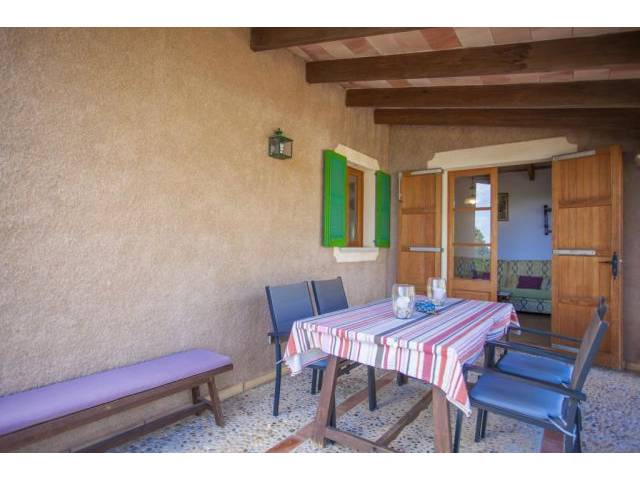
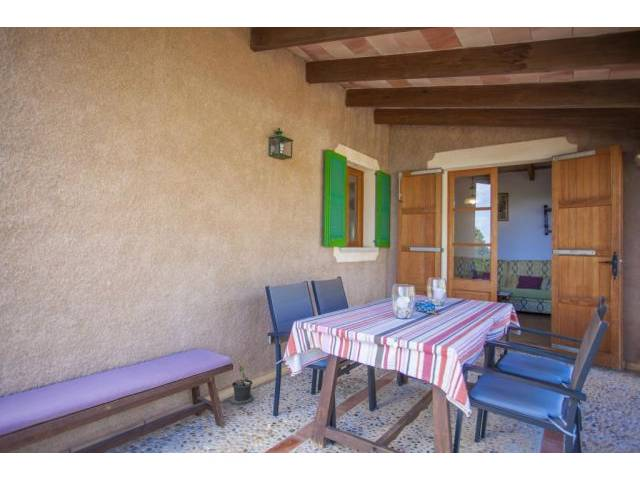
+ potted plant (240, 380)
